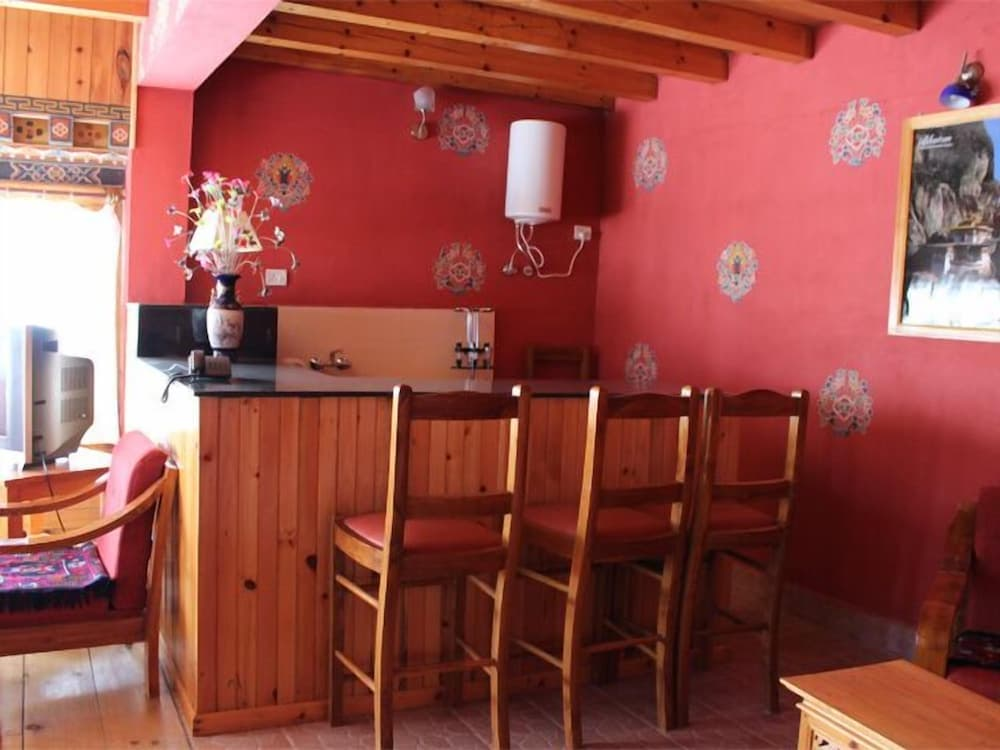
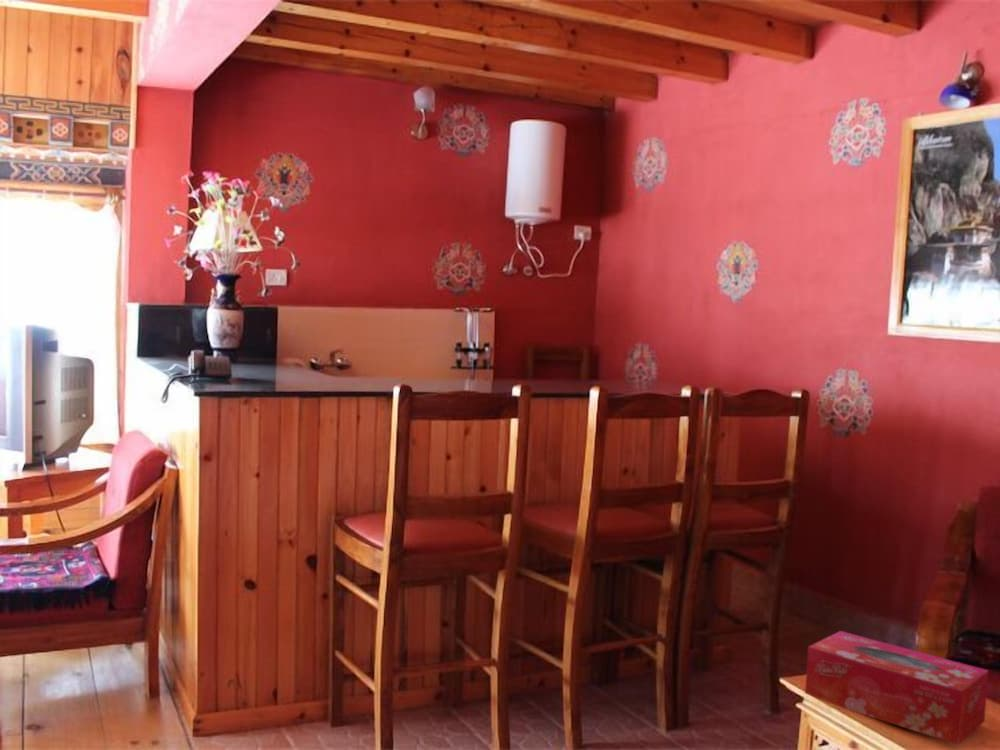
+ tissue box (894, 683)
